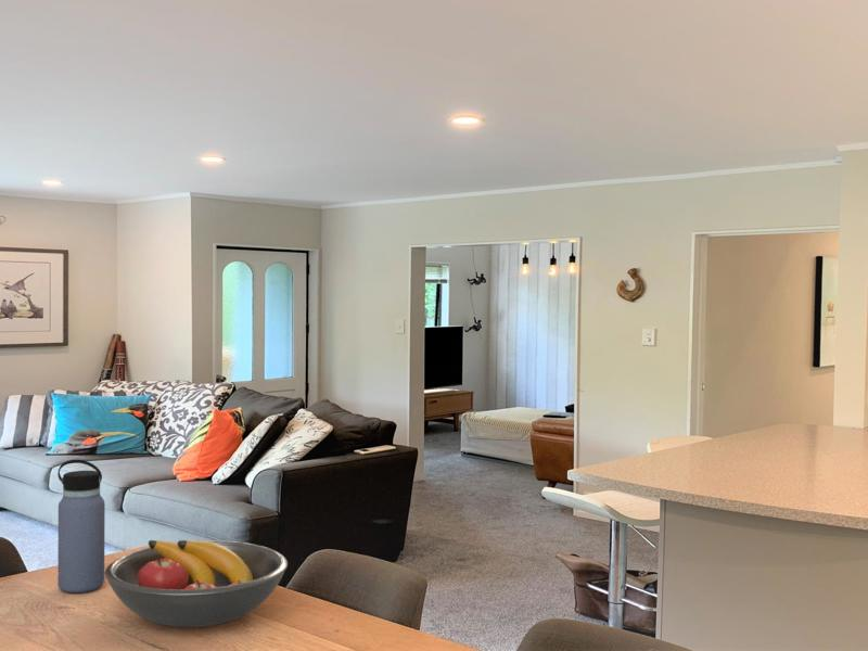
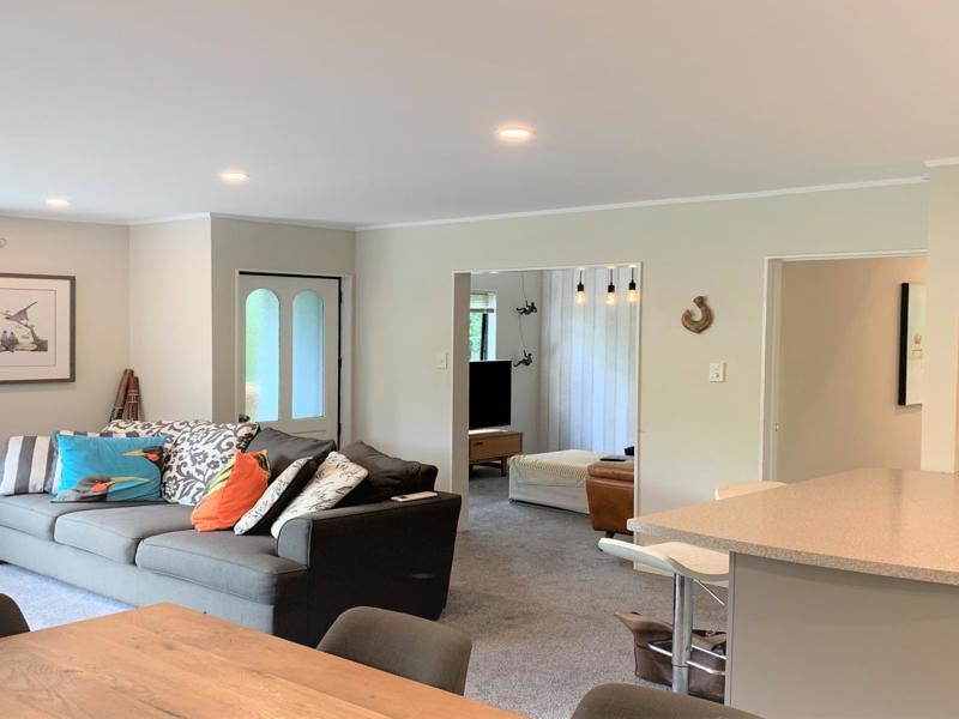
- water bottle (80, 522)
- fruit bowl (197, 582)
